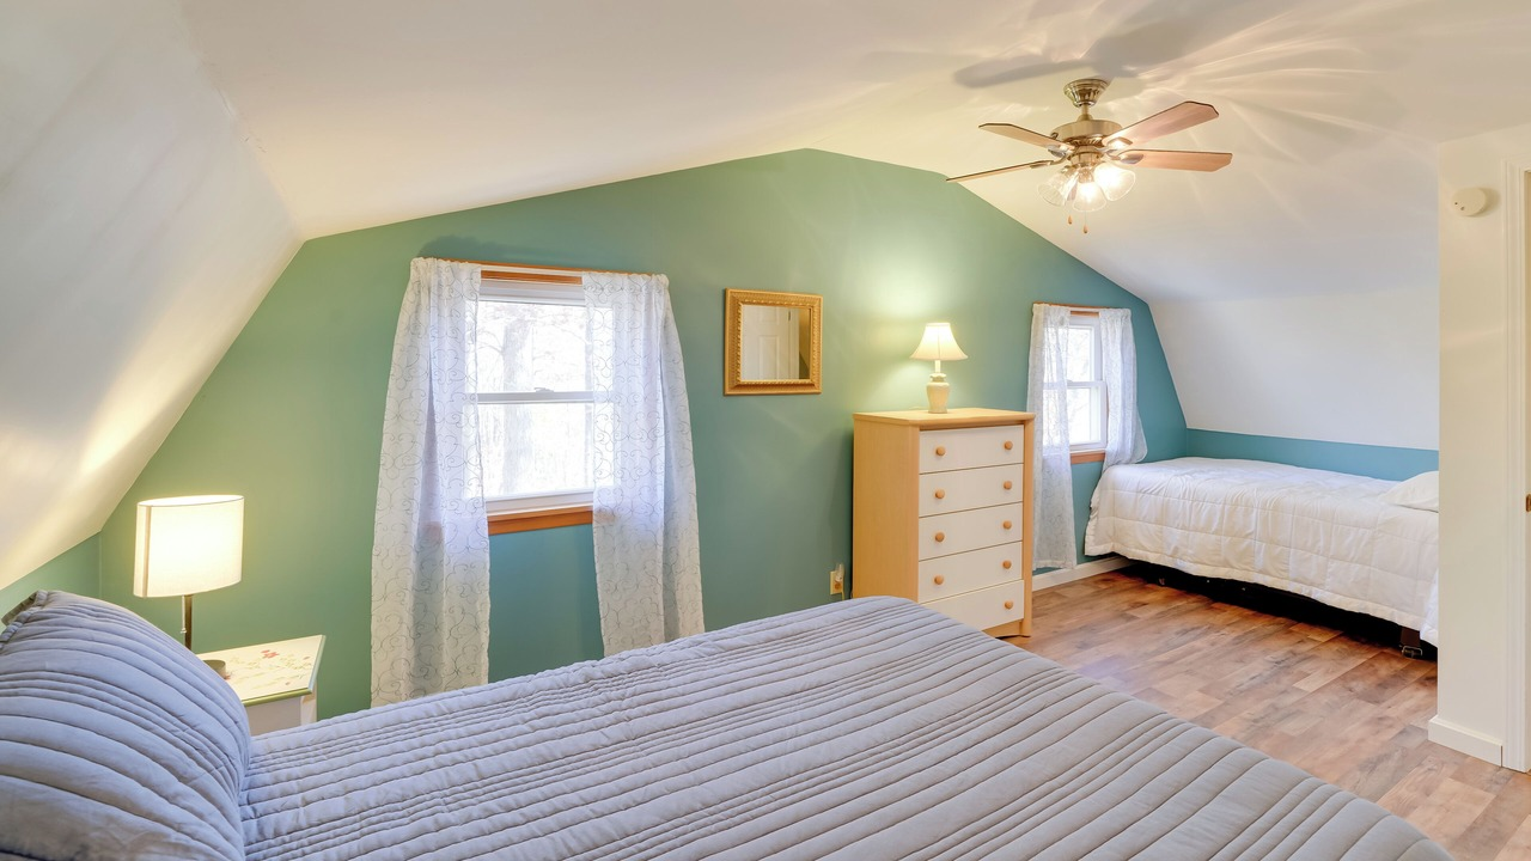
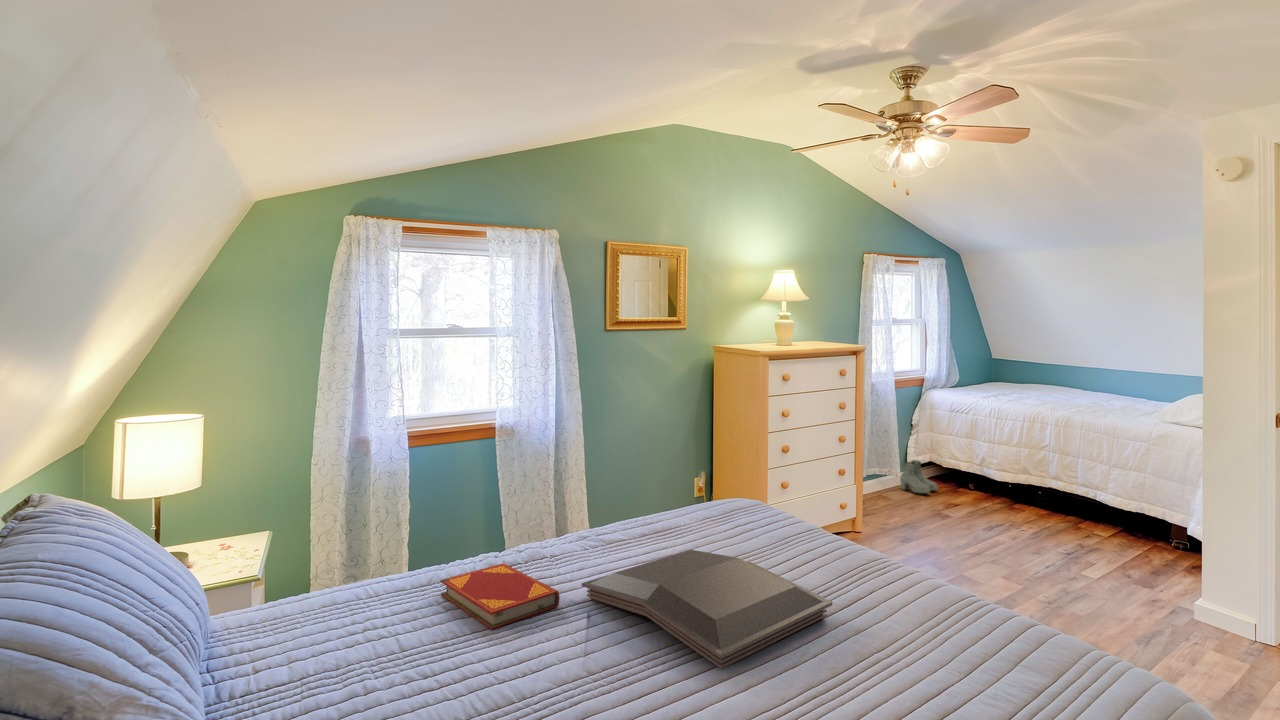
+ serving tray (701, 588)
+ hardback book (498, 592)
+ boots (918, 476)
